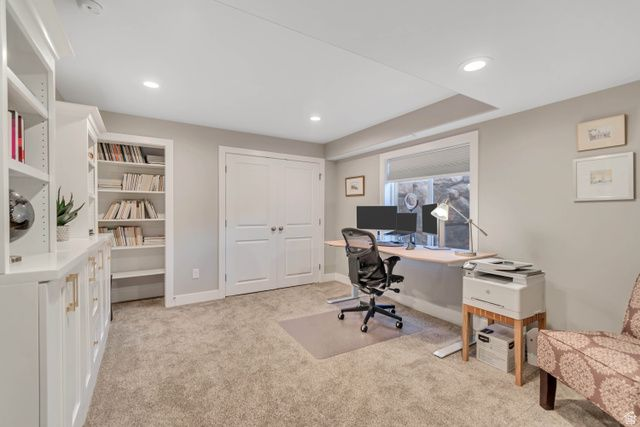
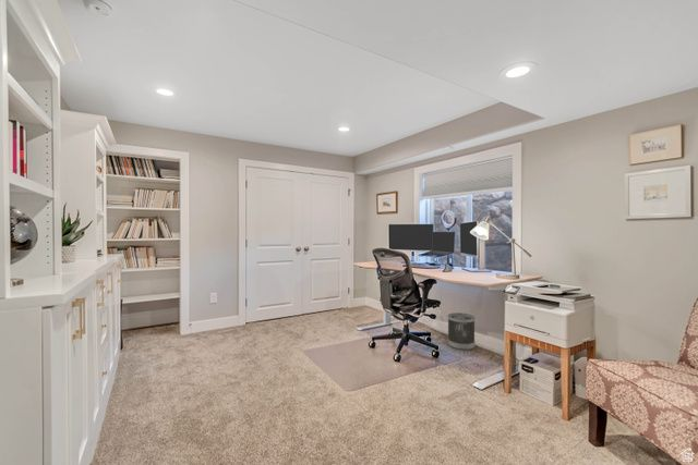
+ wastebasket (460, 330)
